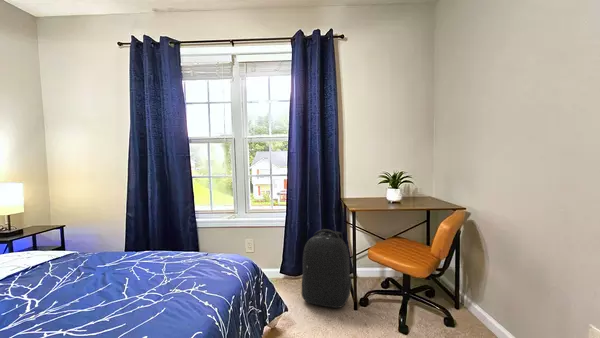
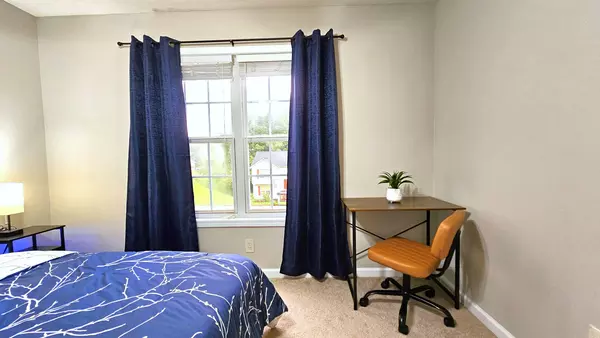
- backpack (326, 265)
